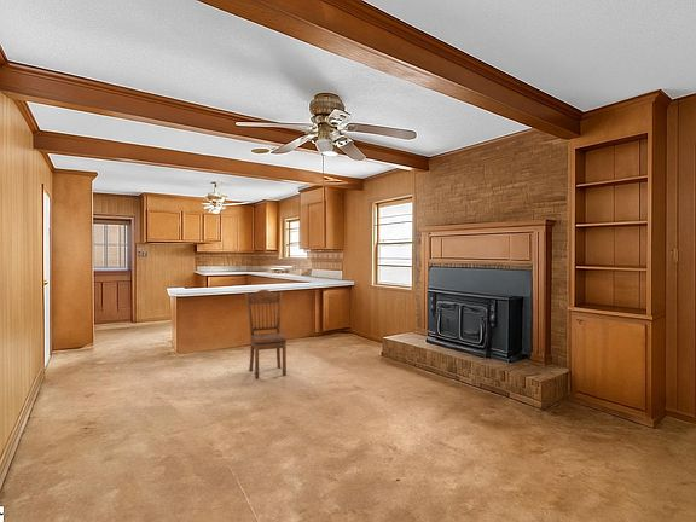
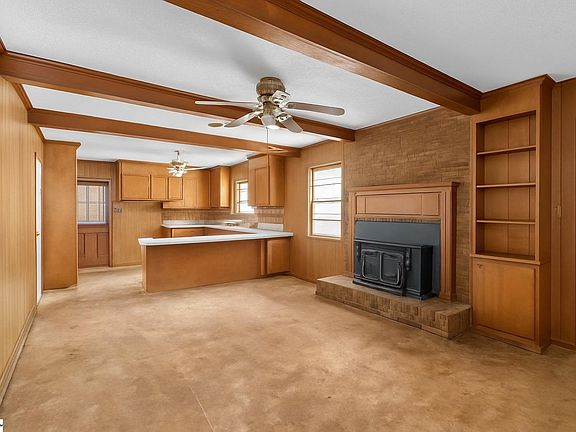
- dining chair (267, 329)
